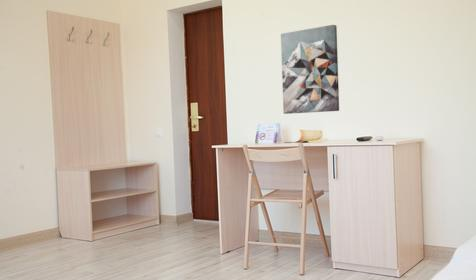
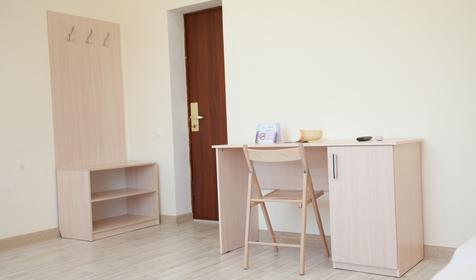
- wall art (309, 71)
